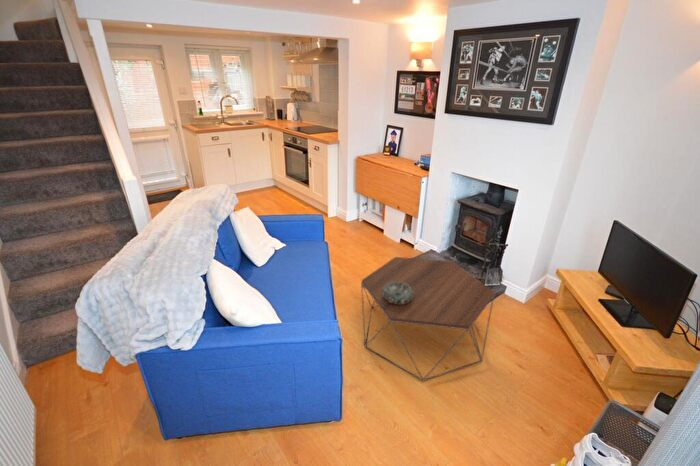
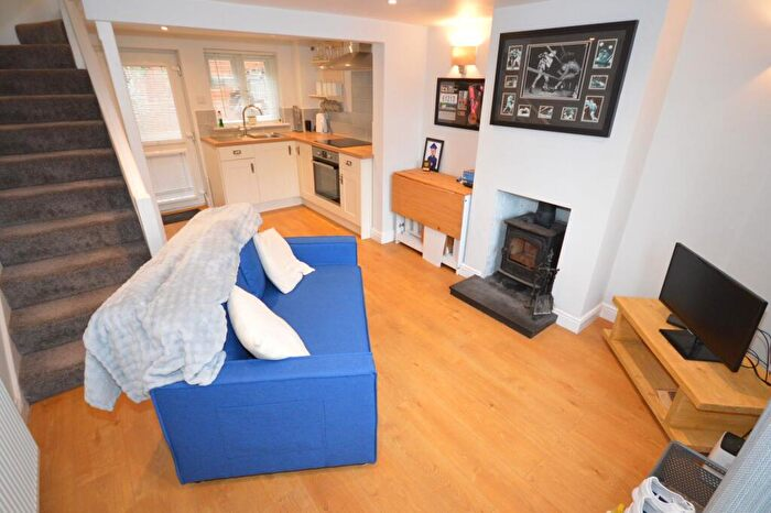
- coffee table (423, 309)
- decorative bowl (397, 292)
